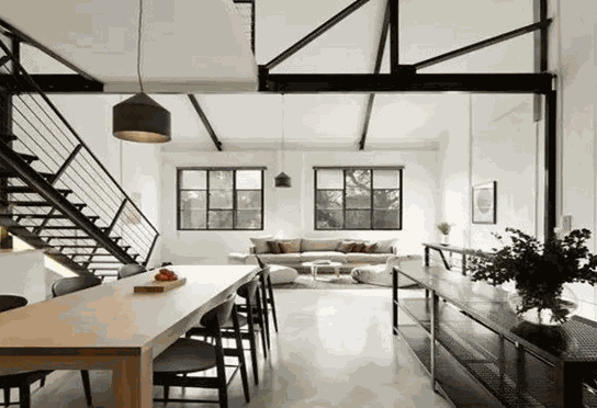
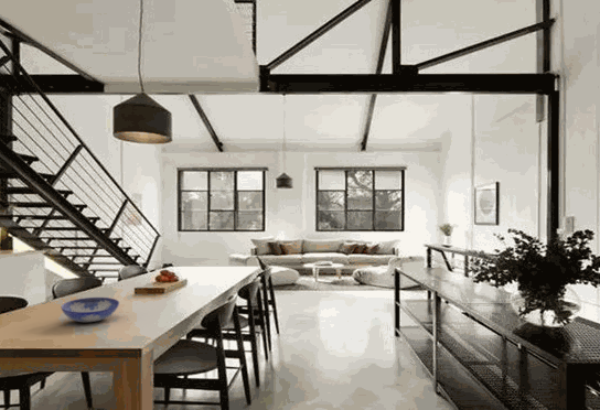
+ ceramic bowl (90, 311)
